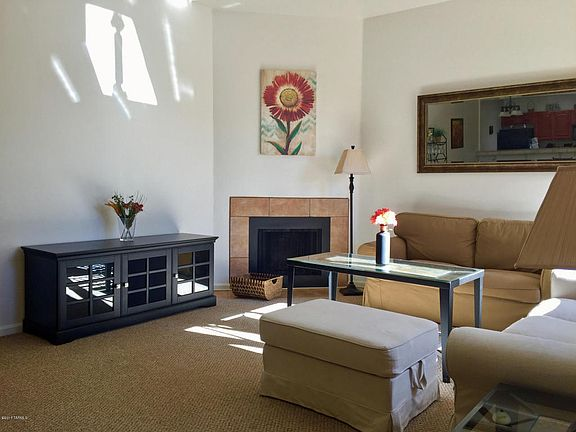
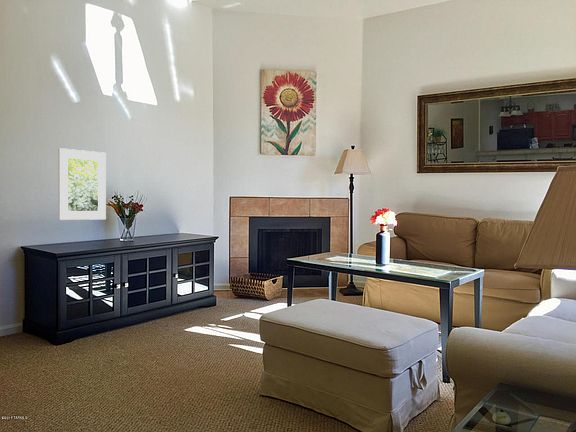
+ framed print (83, 185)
